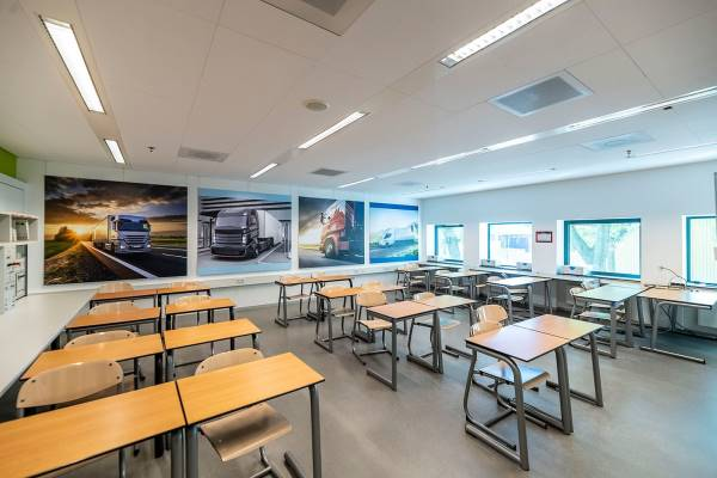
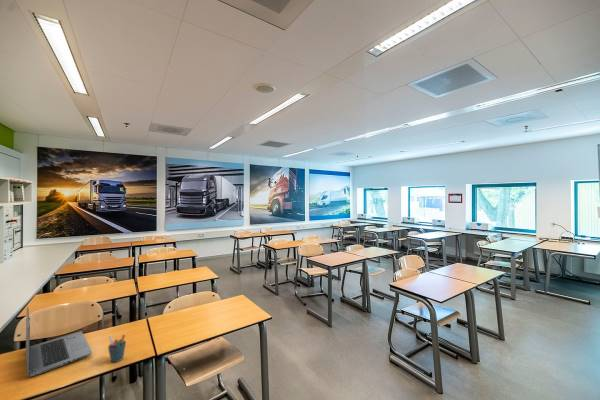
+ pen holder (117, 347)
+ laptop (60, 337)
